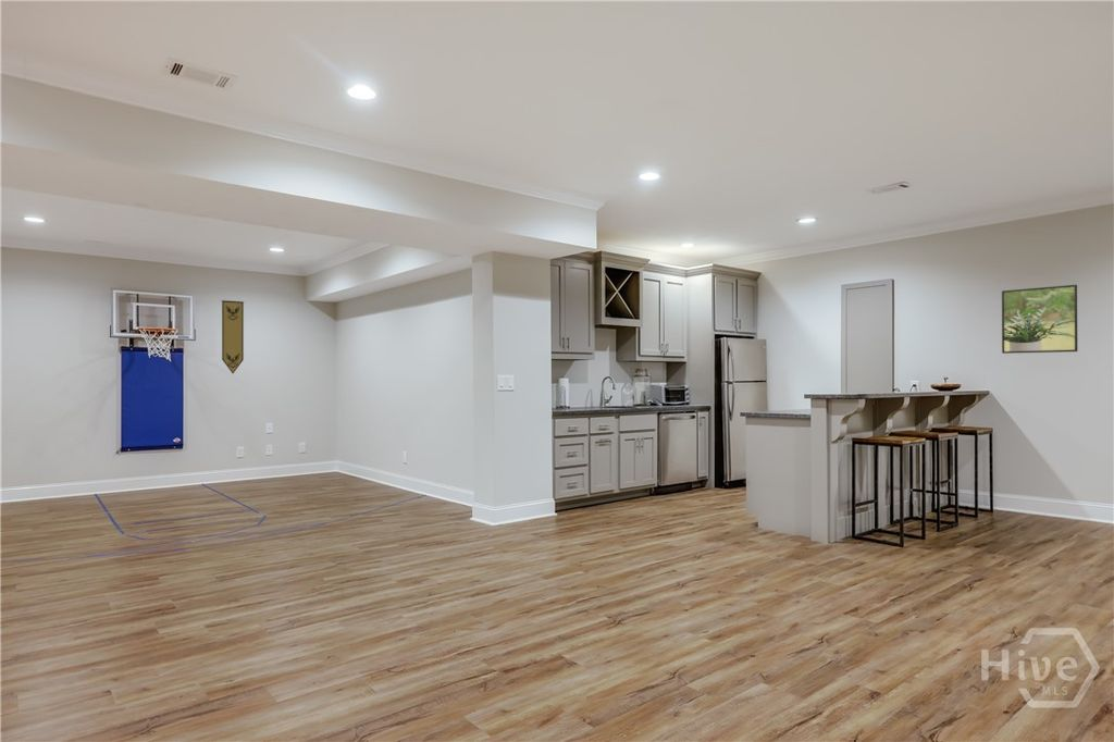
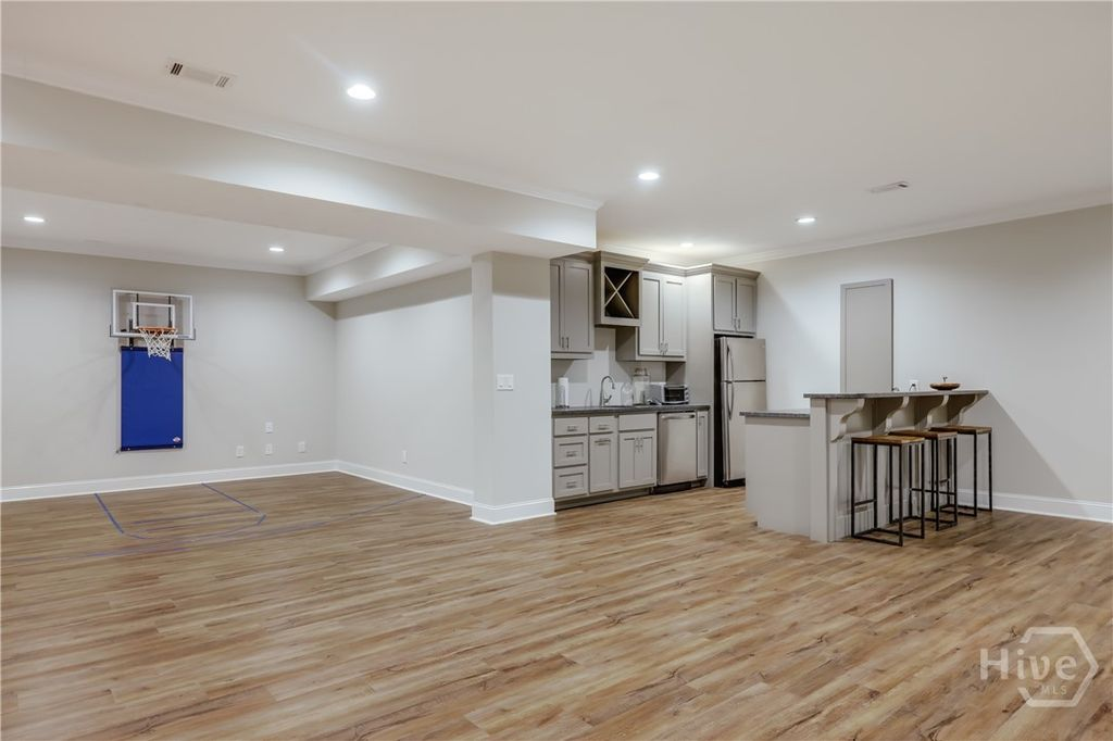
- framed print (1038, 320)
- pennant (232, 337)
